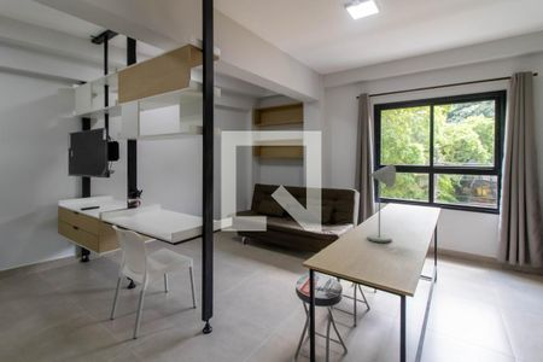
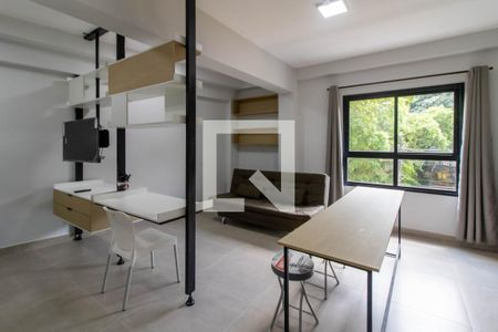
- desk lamp (379, 202)
